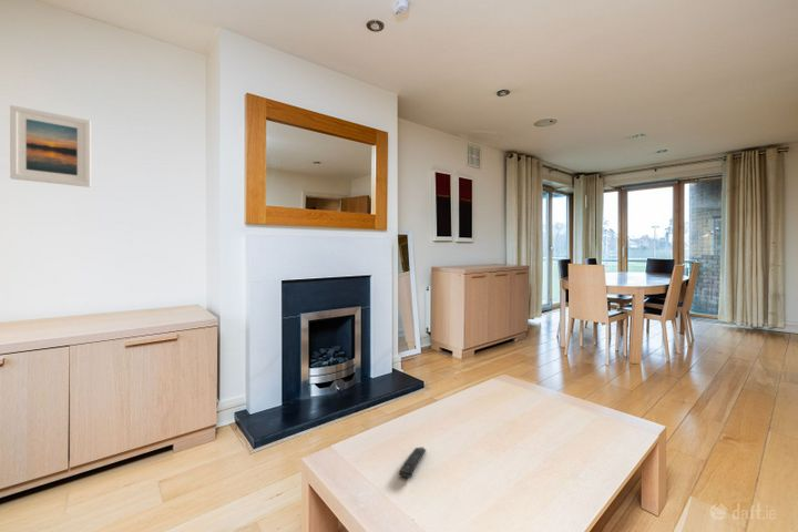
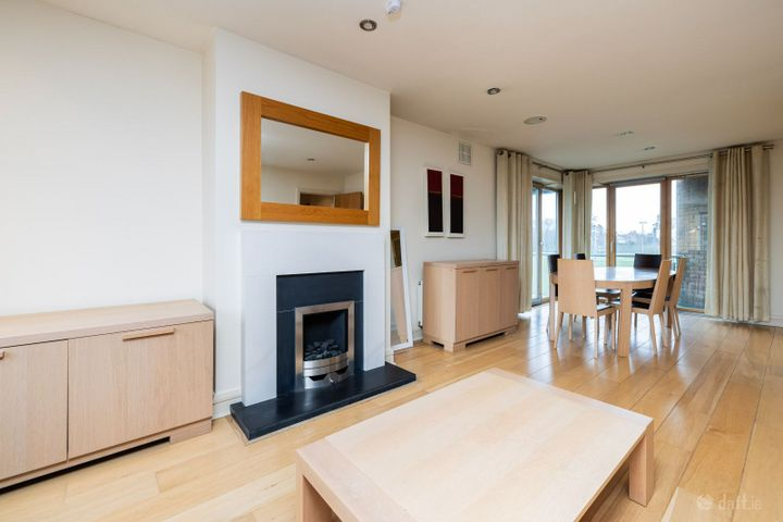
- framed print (52, 147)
- remote control (413, 459)
